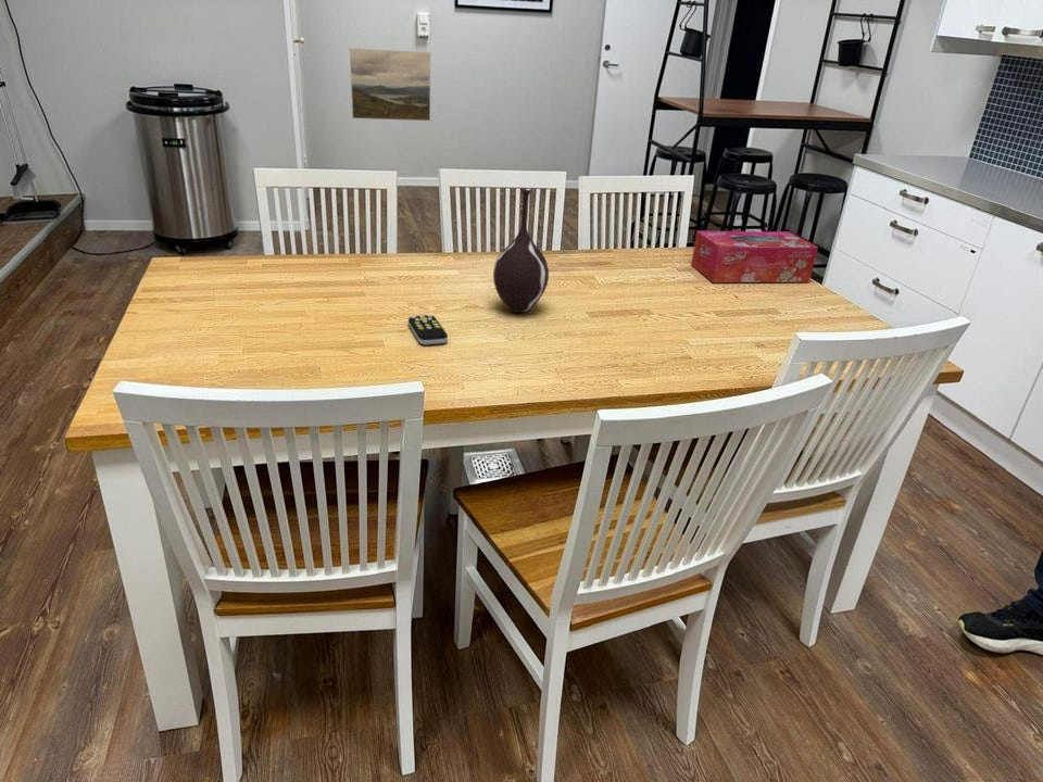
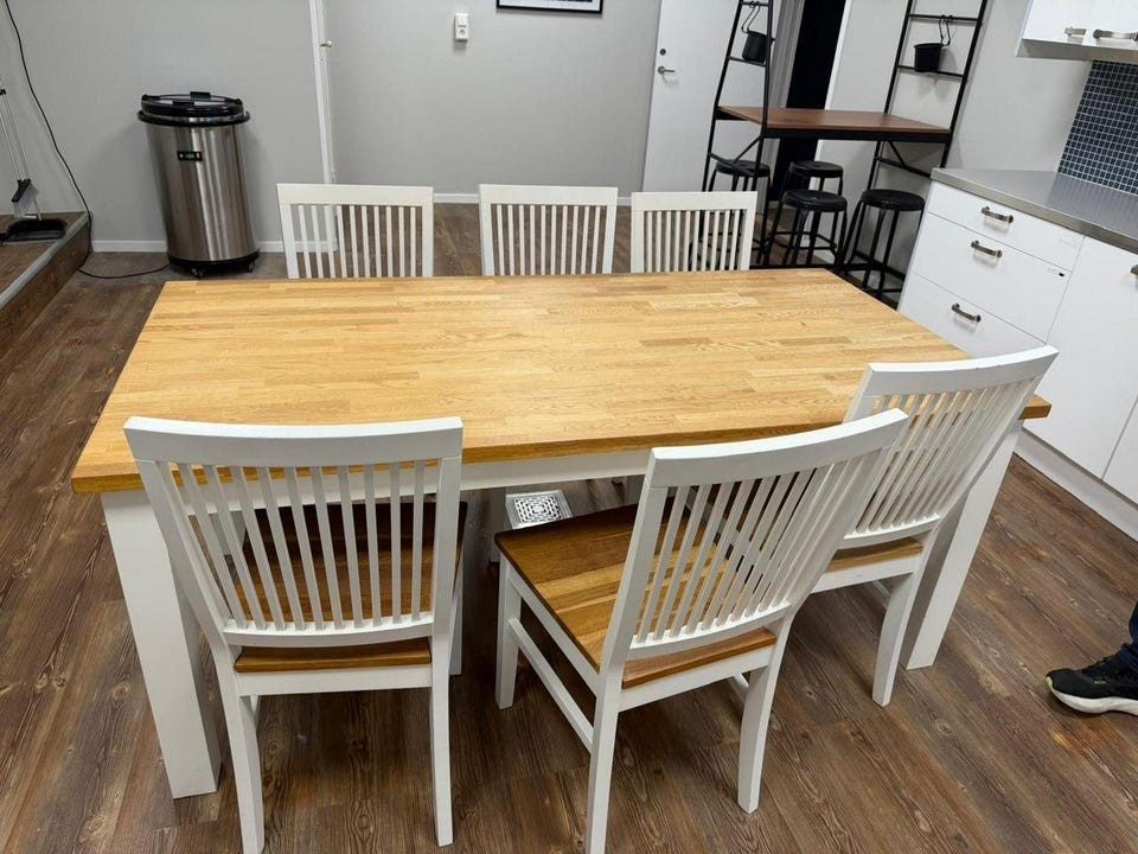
- tissue box (752, 255)
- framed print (390, 85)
- vase (522, 252)
- remote control (427, 328)
